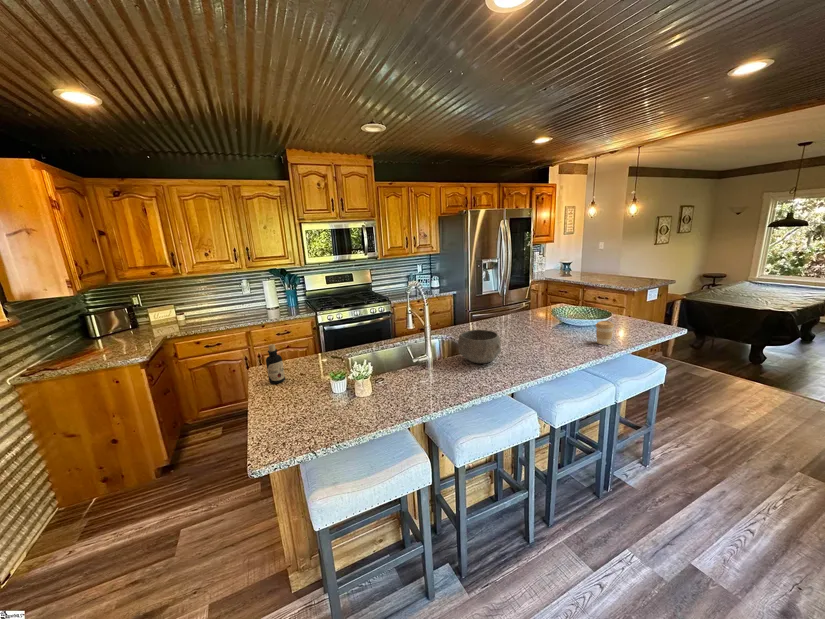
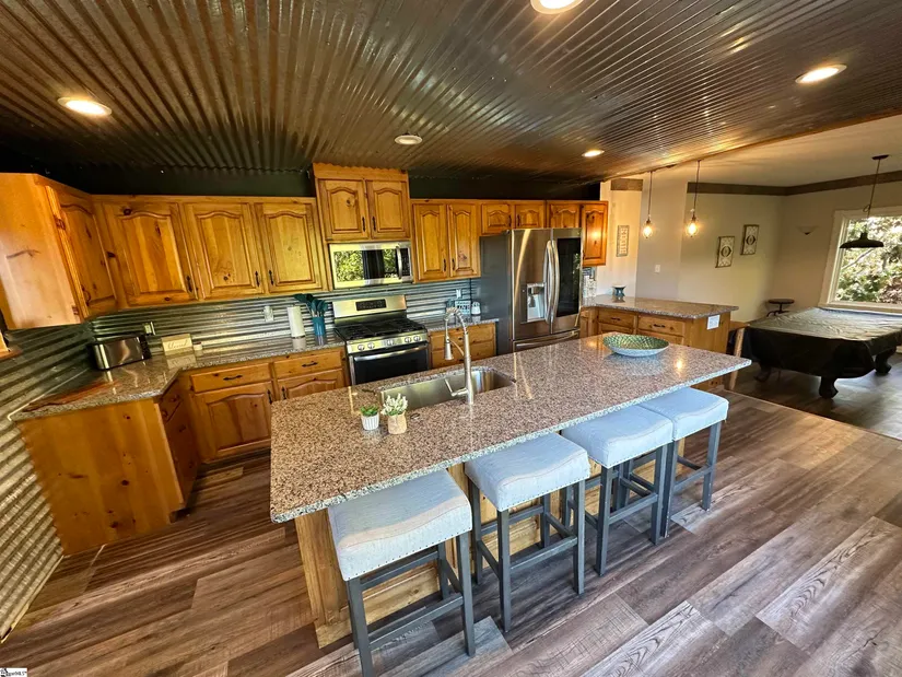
- bowl (479, 347)
- coffee cup (604, 332)
- bottle (274, 363)
